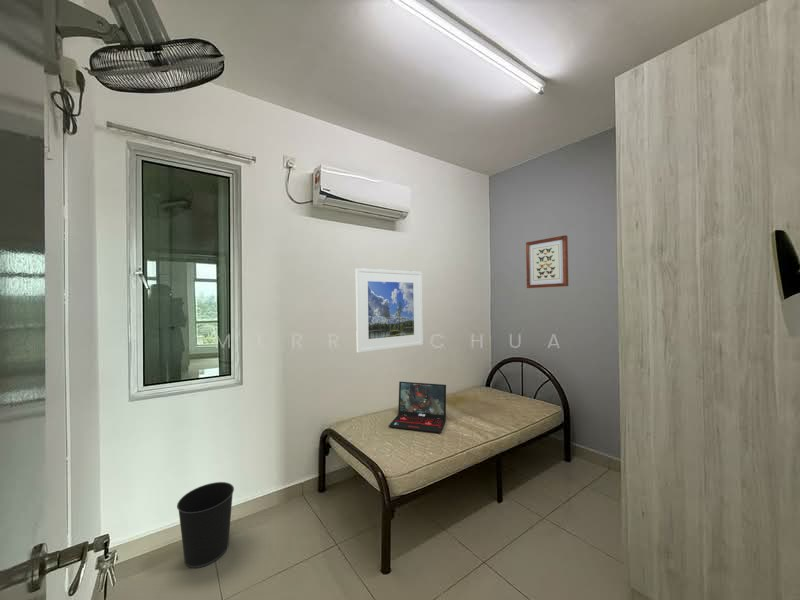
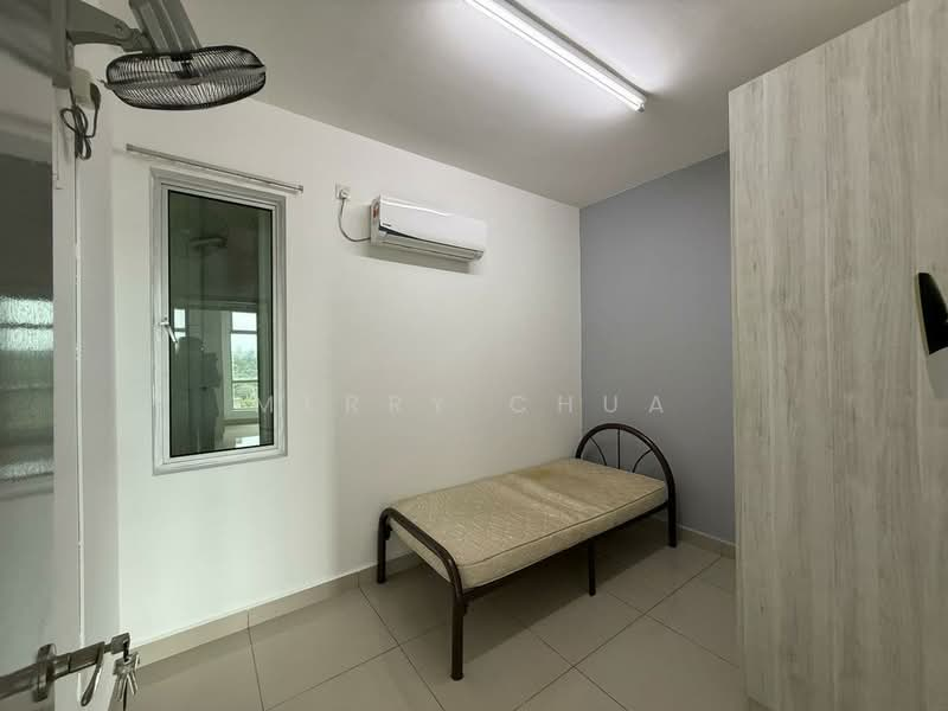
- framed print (391, 309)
- laptop (418, 405)
- wastebasket (206, 523)
- wall art (546, 263)
